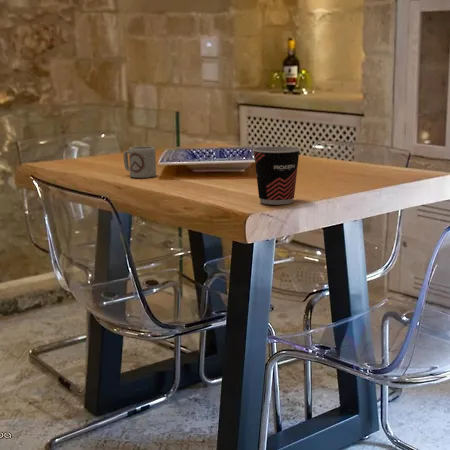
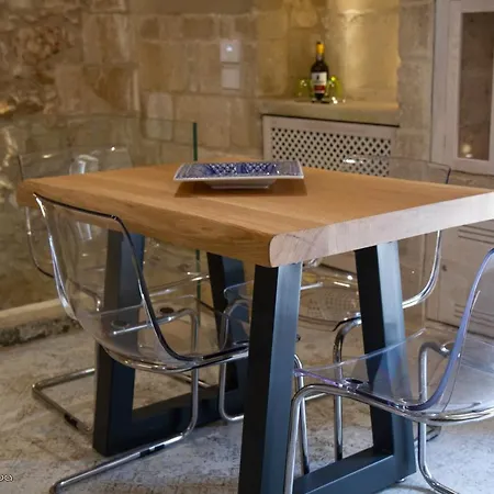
- cup (138, 161)
- cup (276, 175)
